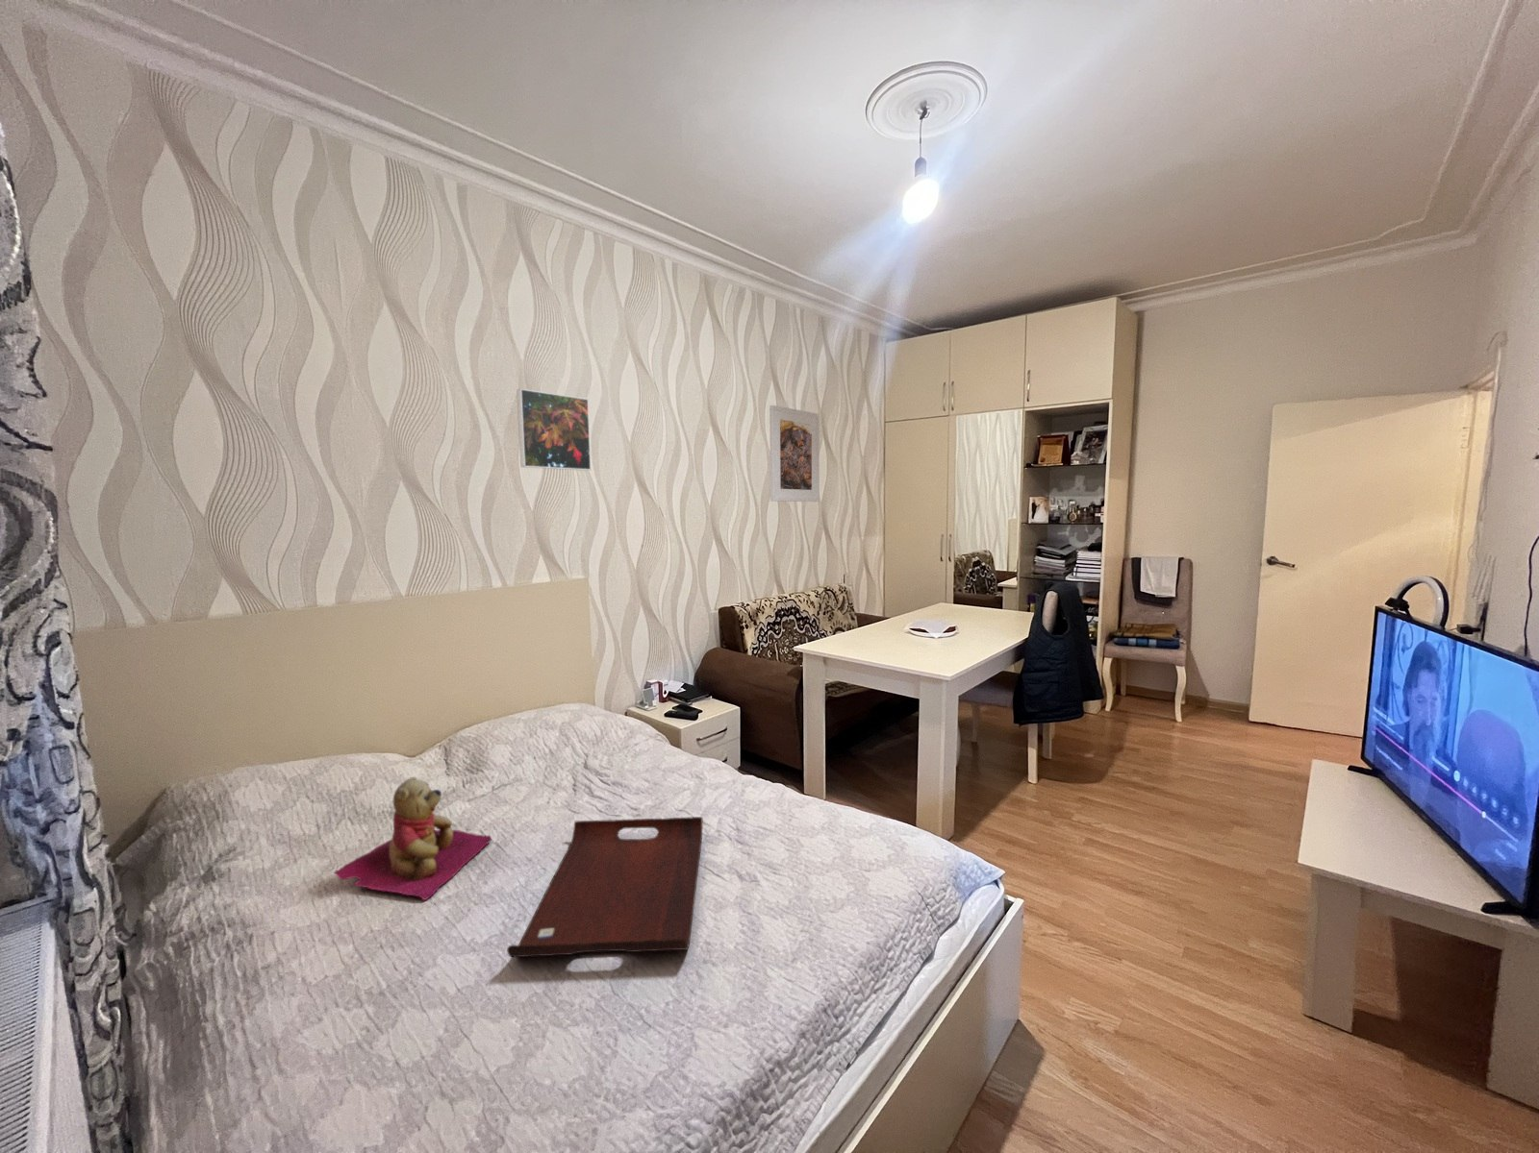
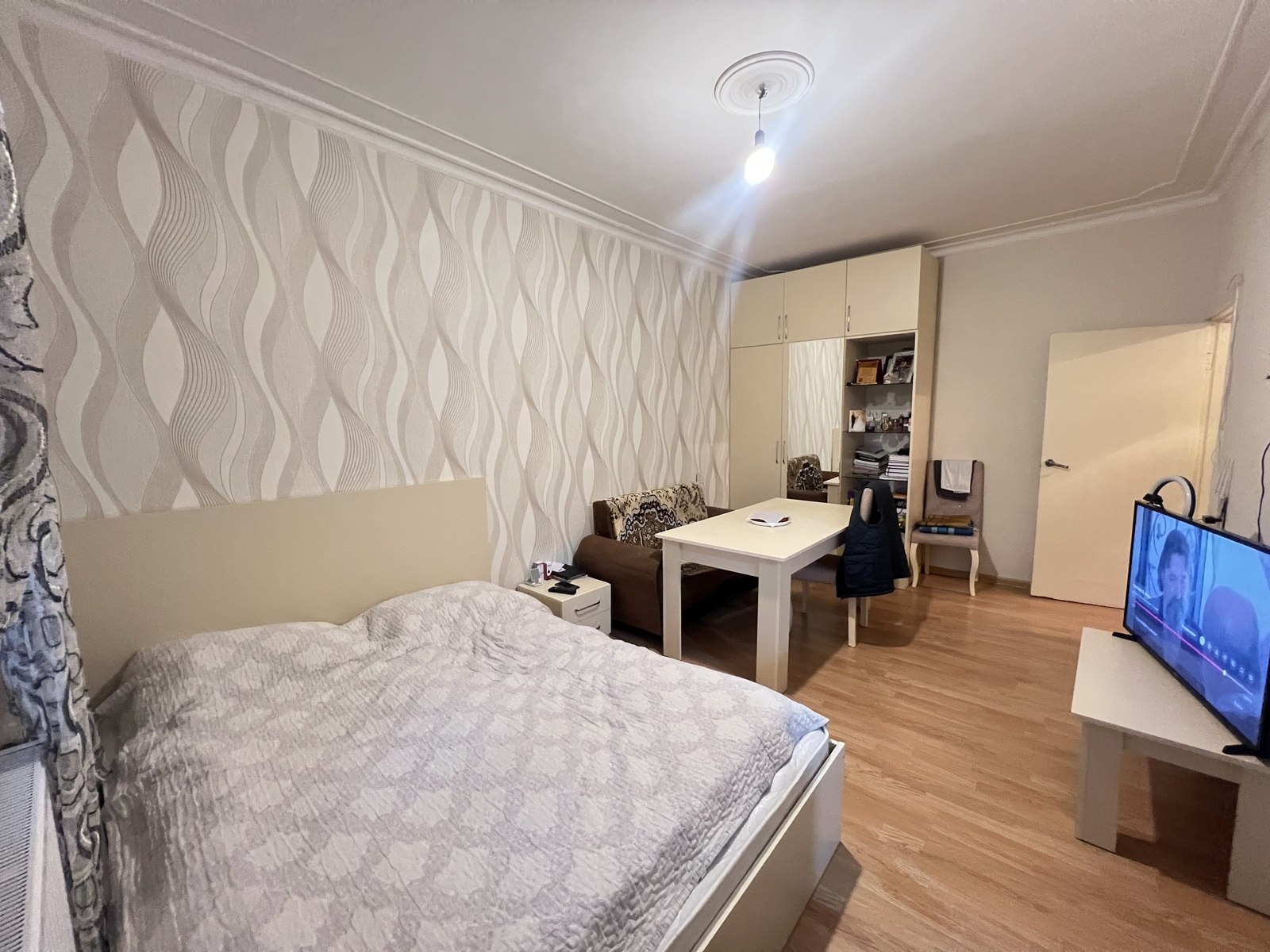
- teddy bear (414, 824)
- serving tray (622, 880)
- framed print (795, 455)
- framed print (555, 431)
